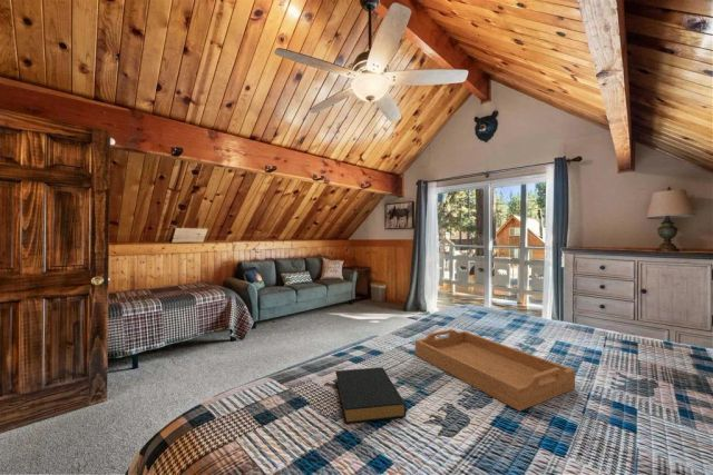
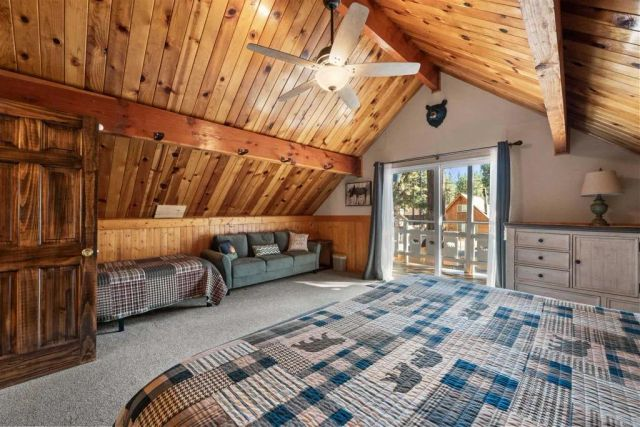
- serving tray (485, 358)
- hardback book (367, 390)
